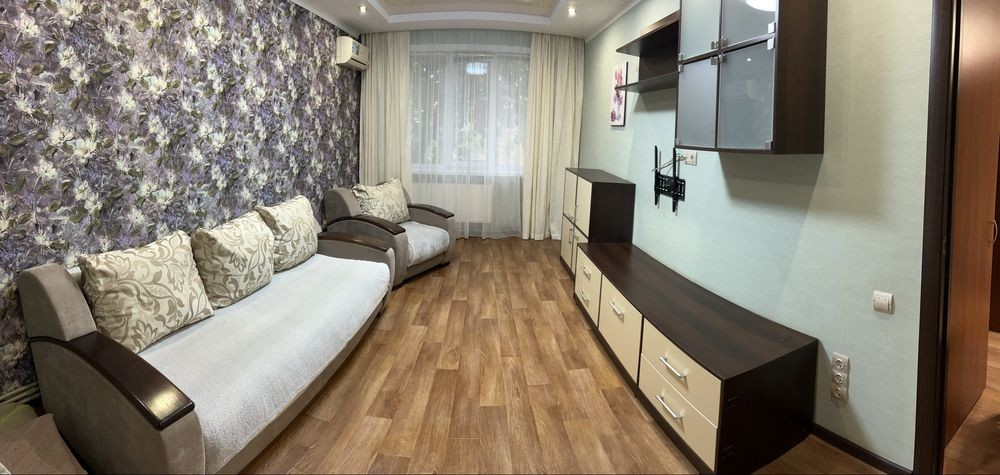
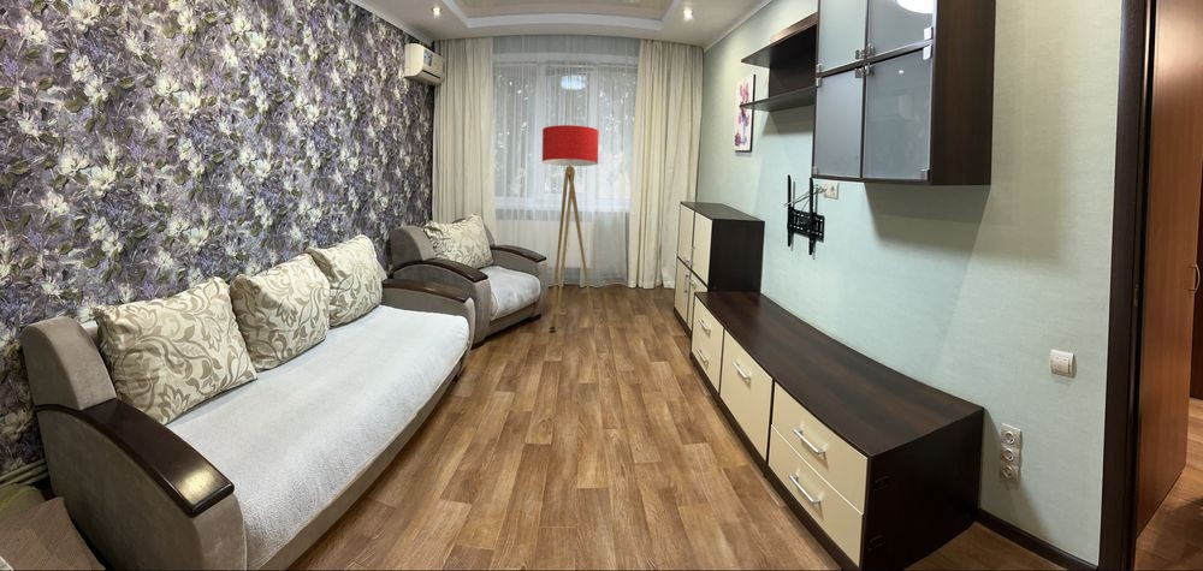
+ floor lamp (567, 230)
